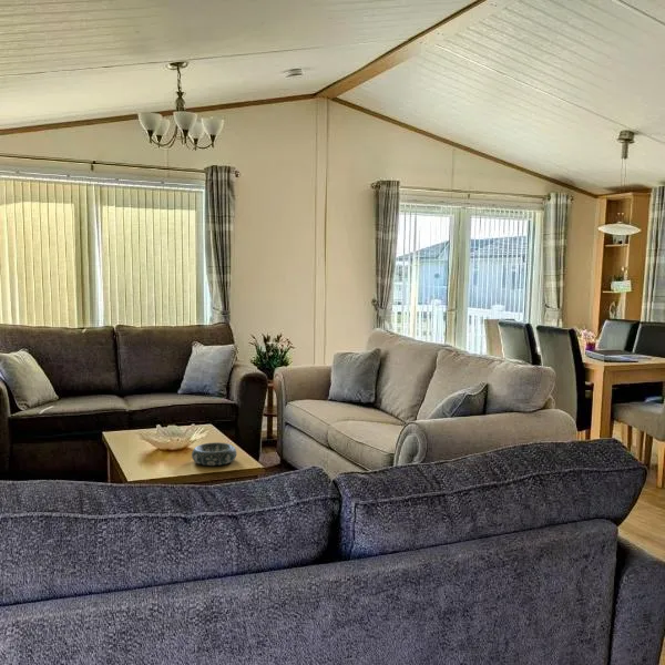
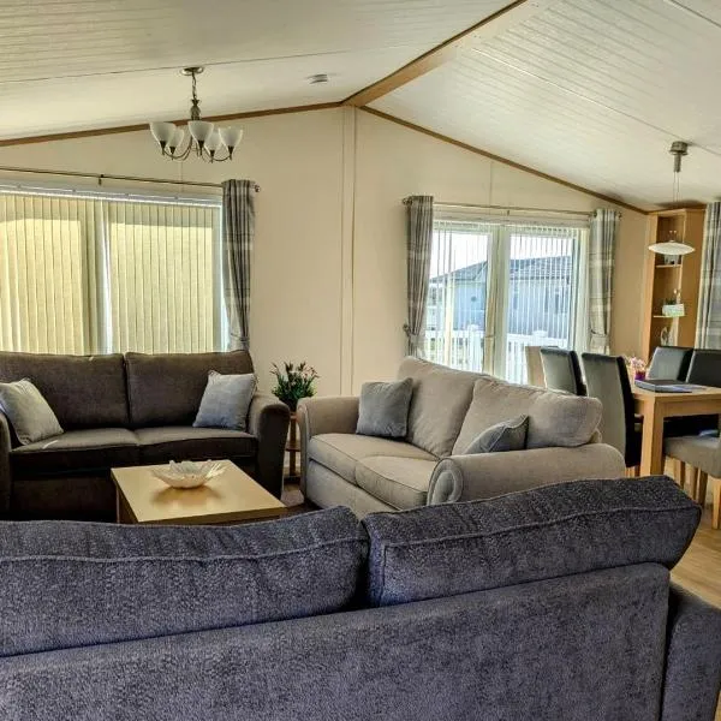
- decorative bowl (214, 453)
